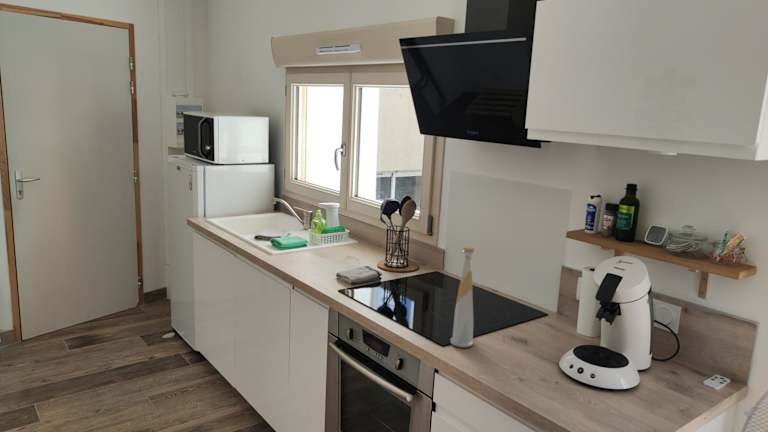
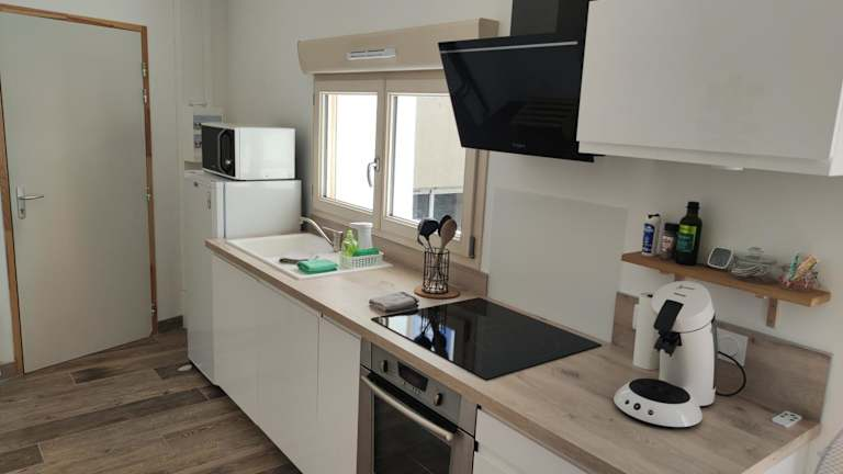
- bottle (465, 296)
